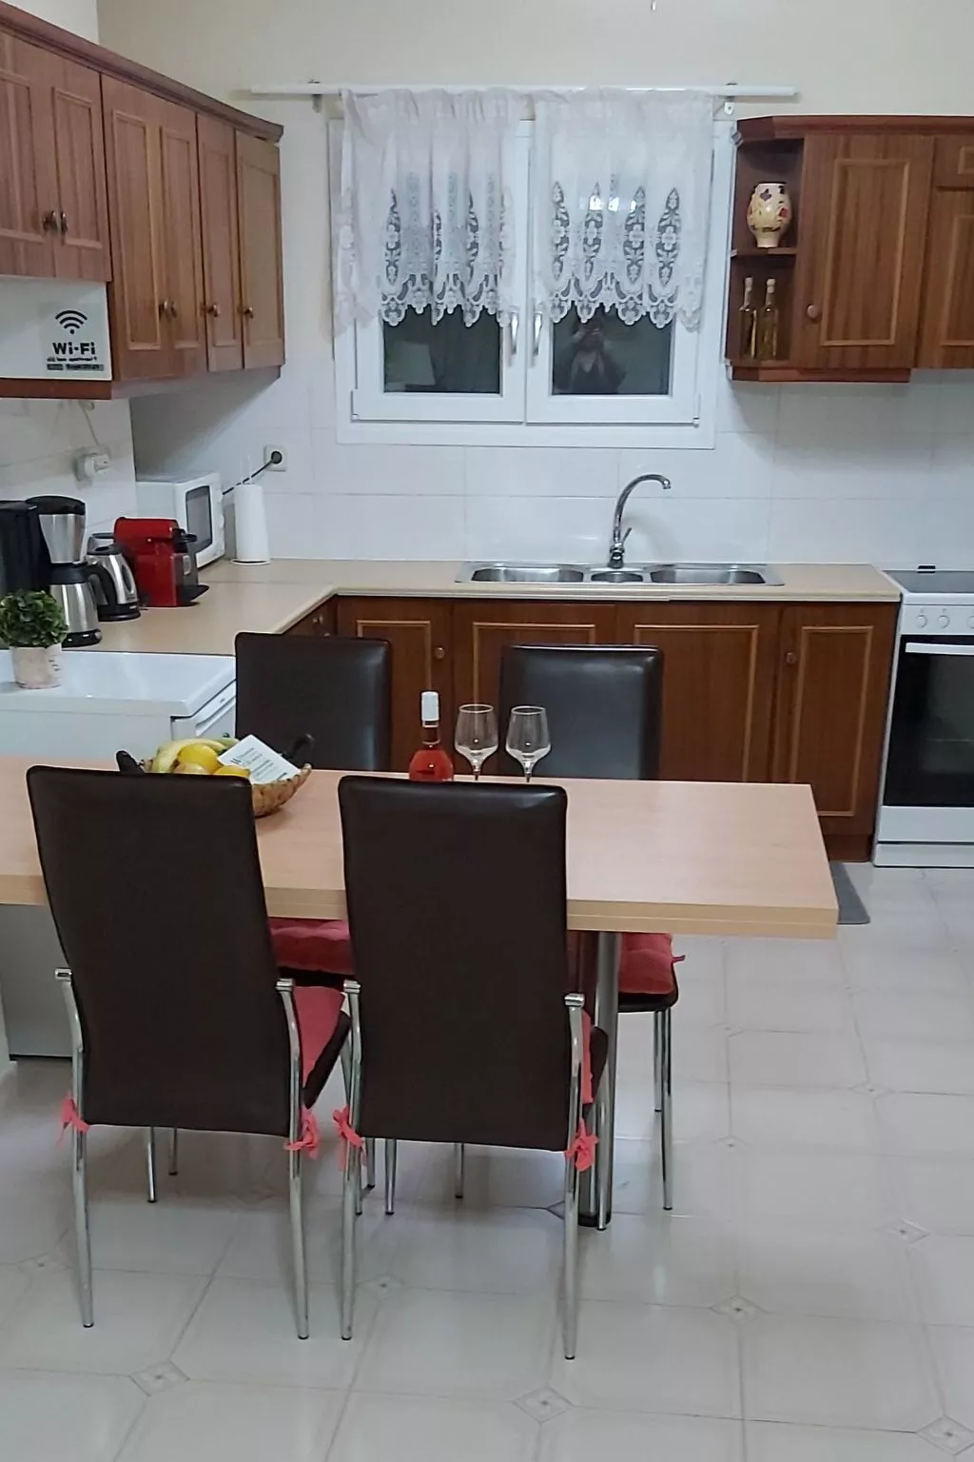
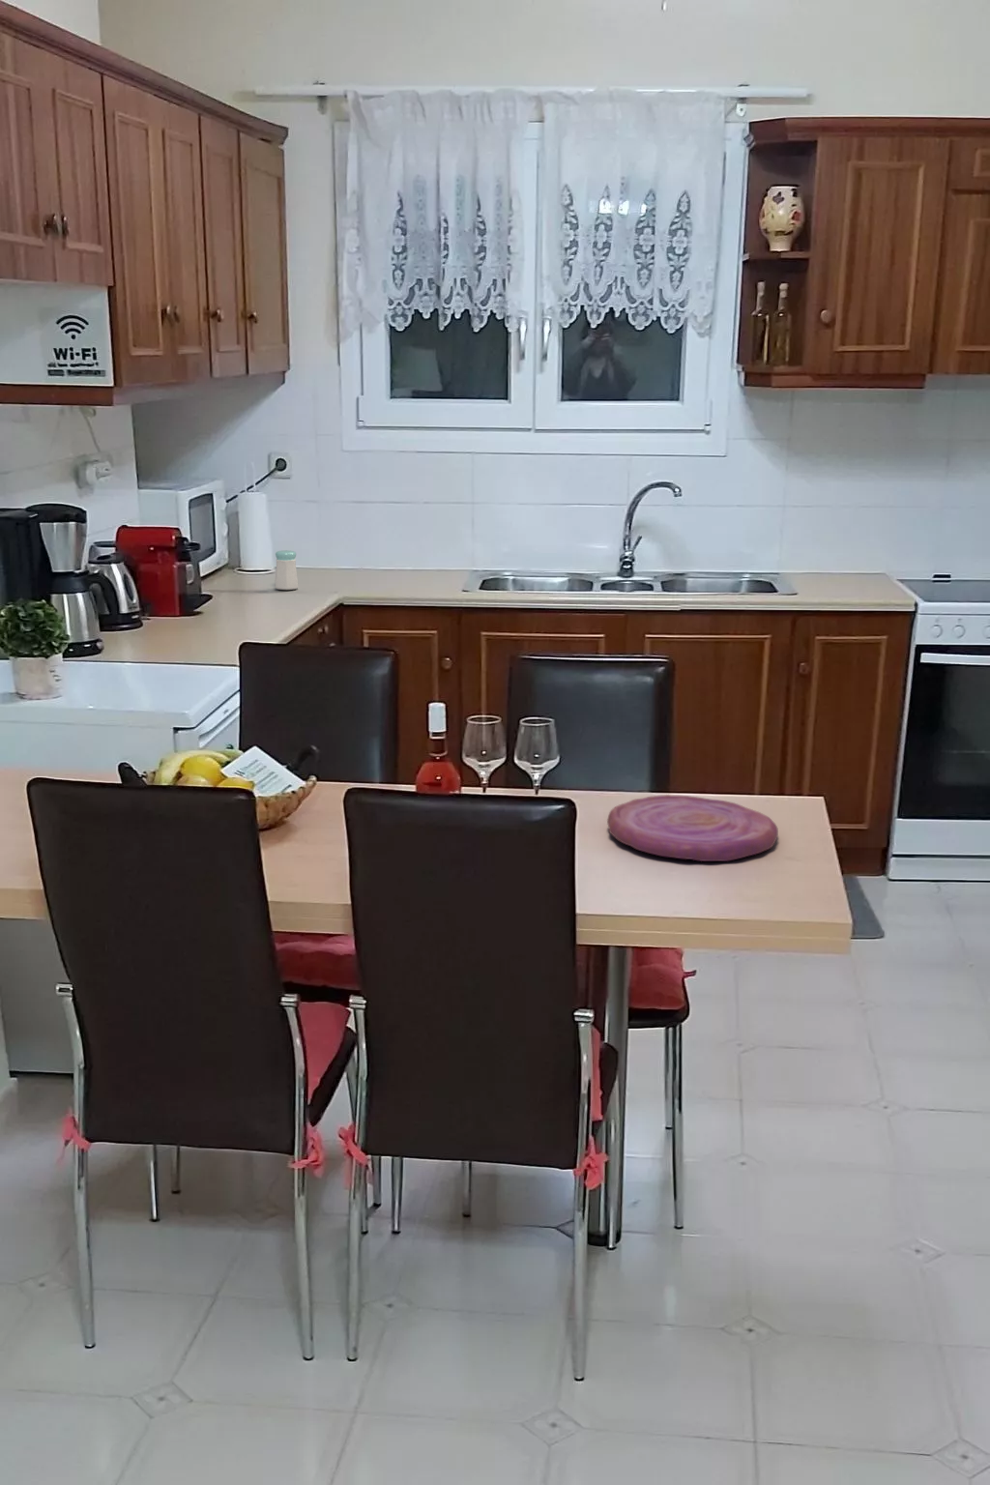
+ salt shaker (286, 569)
+ plate (692, 824)
